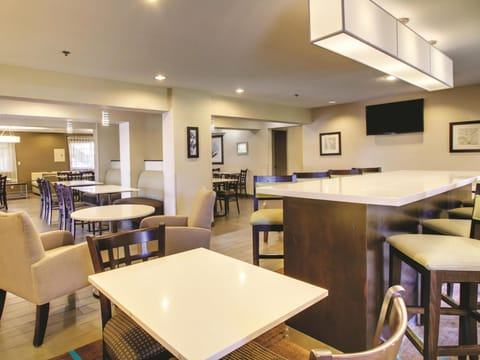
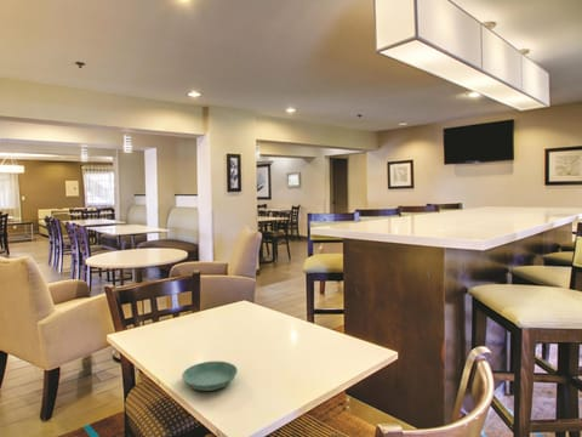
+ saucer (210, 376)
